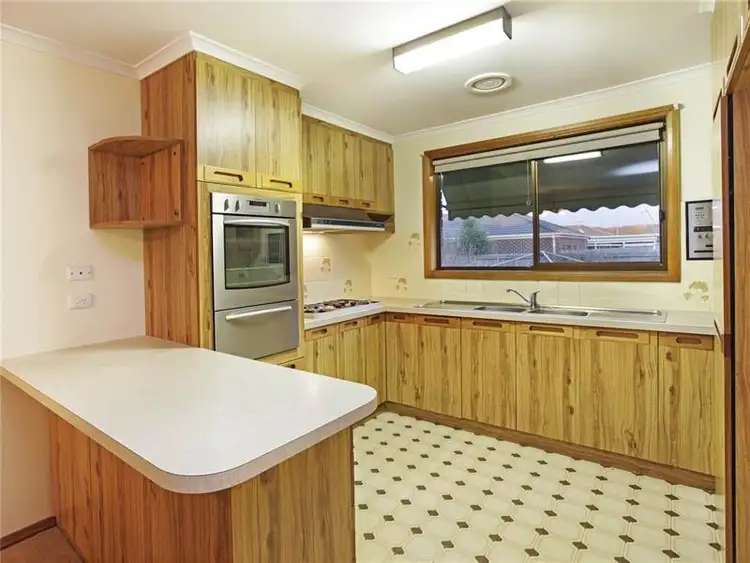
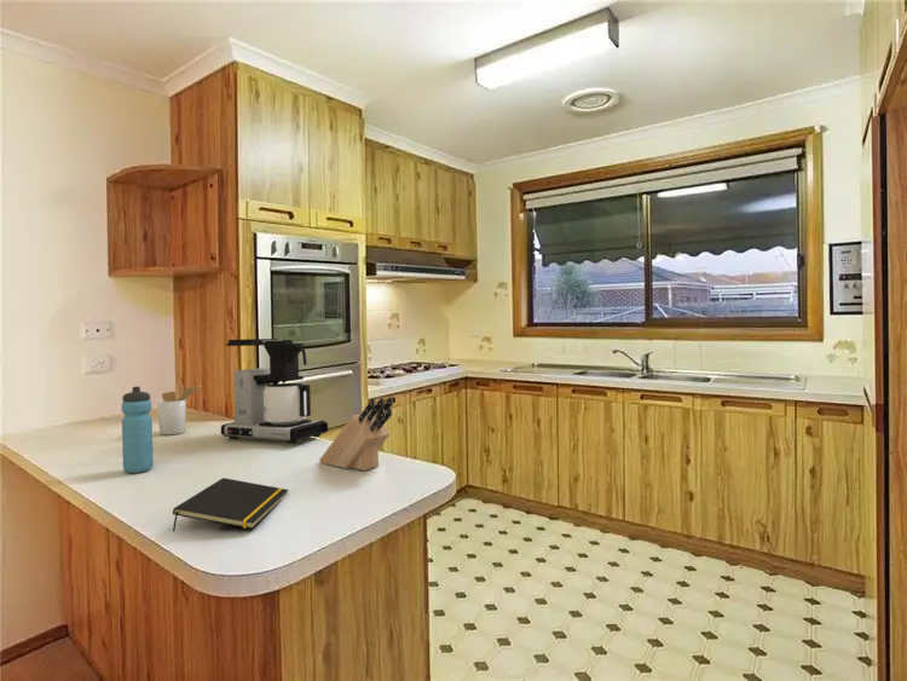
+ knife block (357, 429)
+ coffee maker (273, 388)
+ notepad (236, 501)
+ water bottle (137, 428)
+ utensil holder (178, 408)
